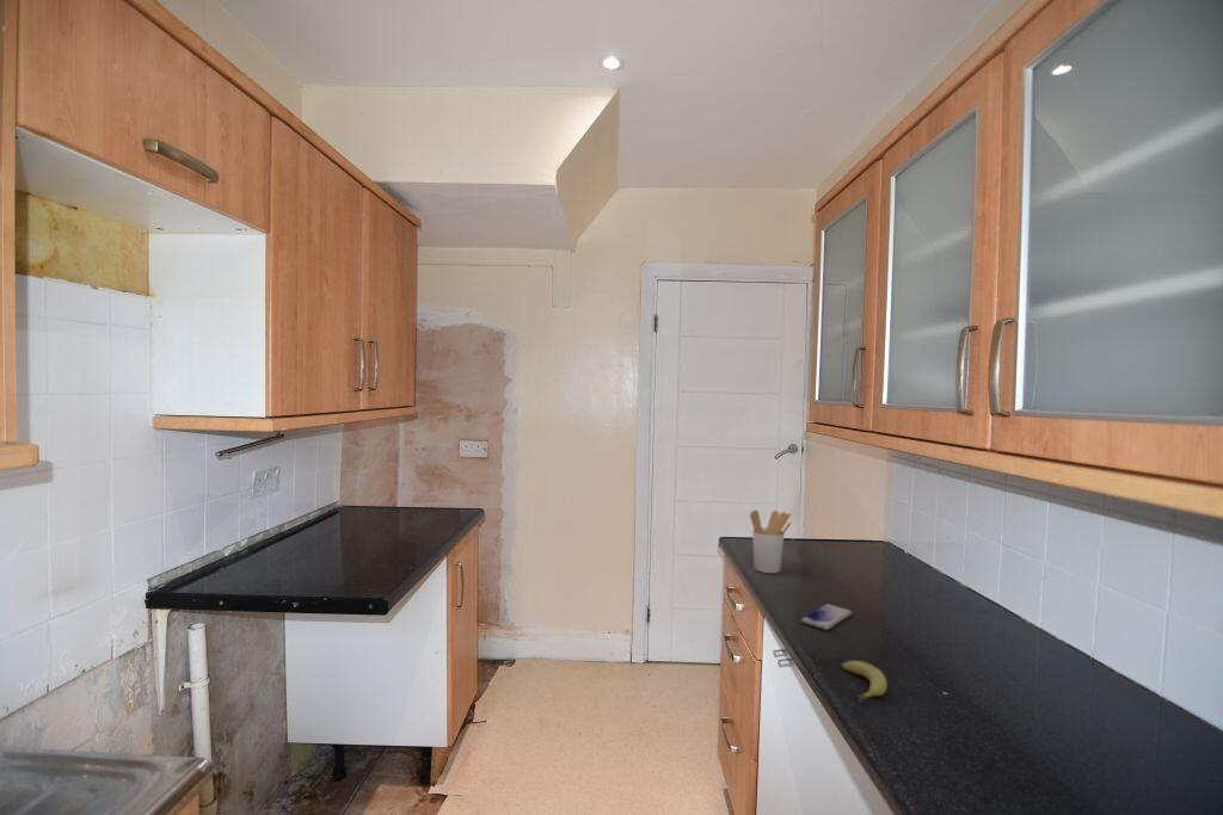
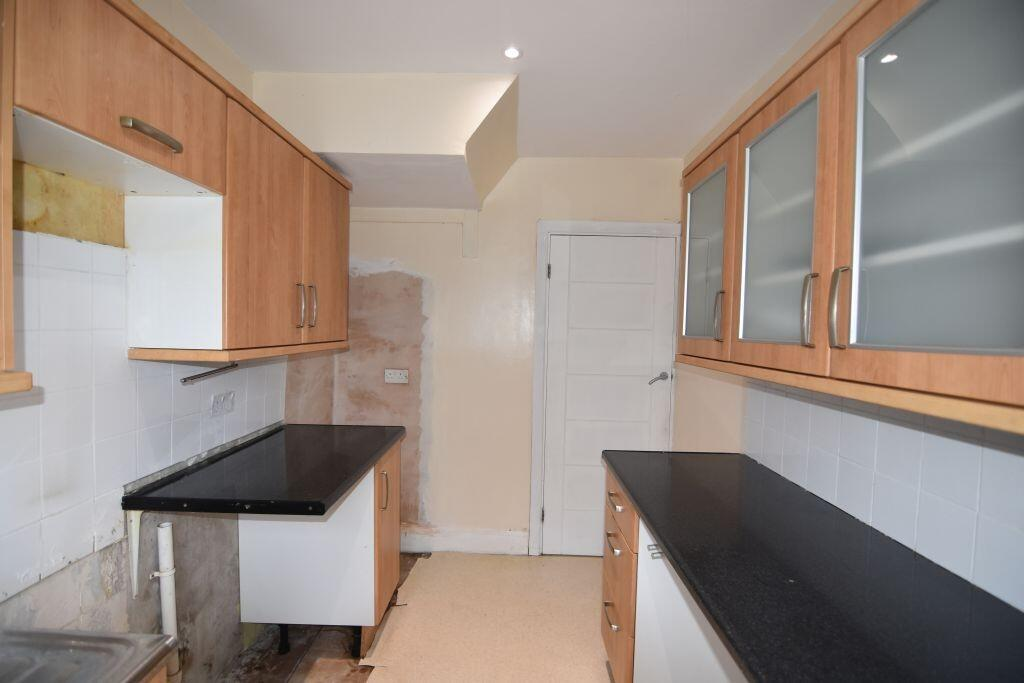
- smartphone (826, 616)
- utensil holder (772, 539)
- fruit (865, 677)
